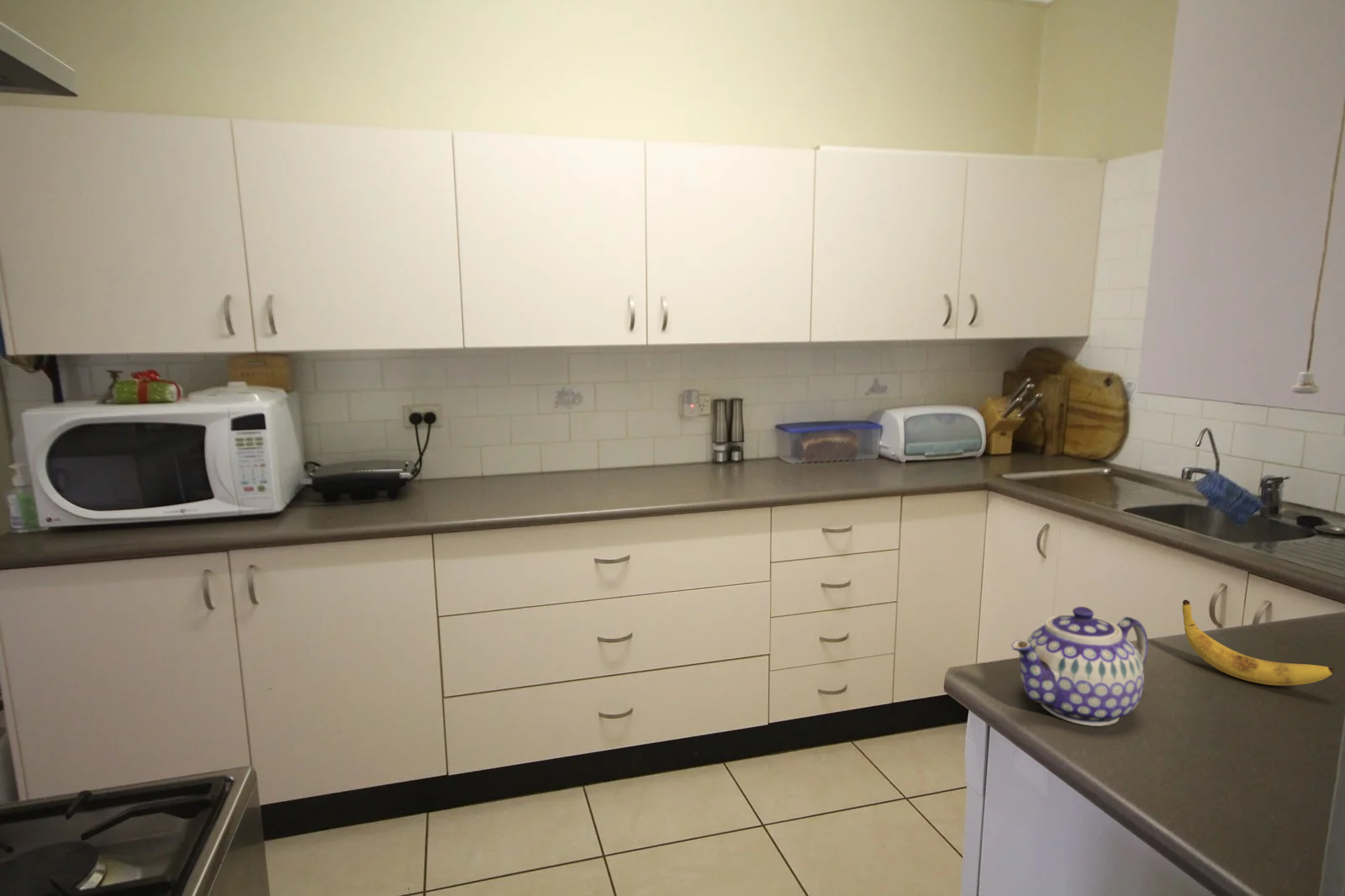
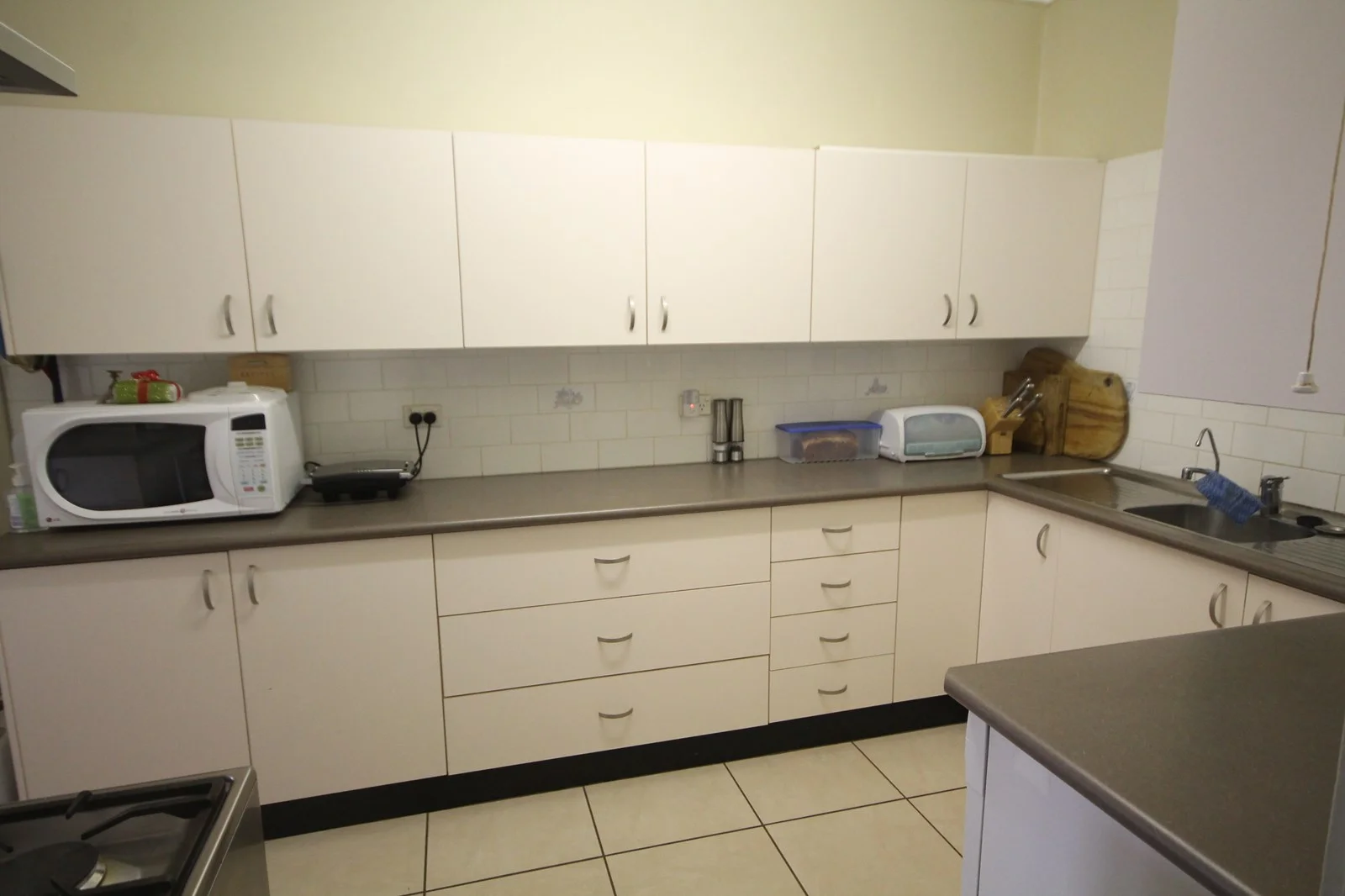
- teapot (1081, 658)
- banana (1249, 656)
